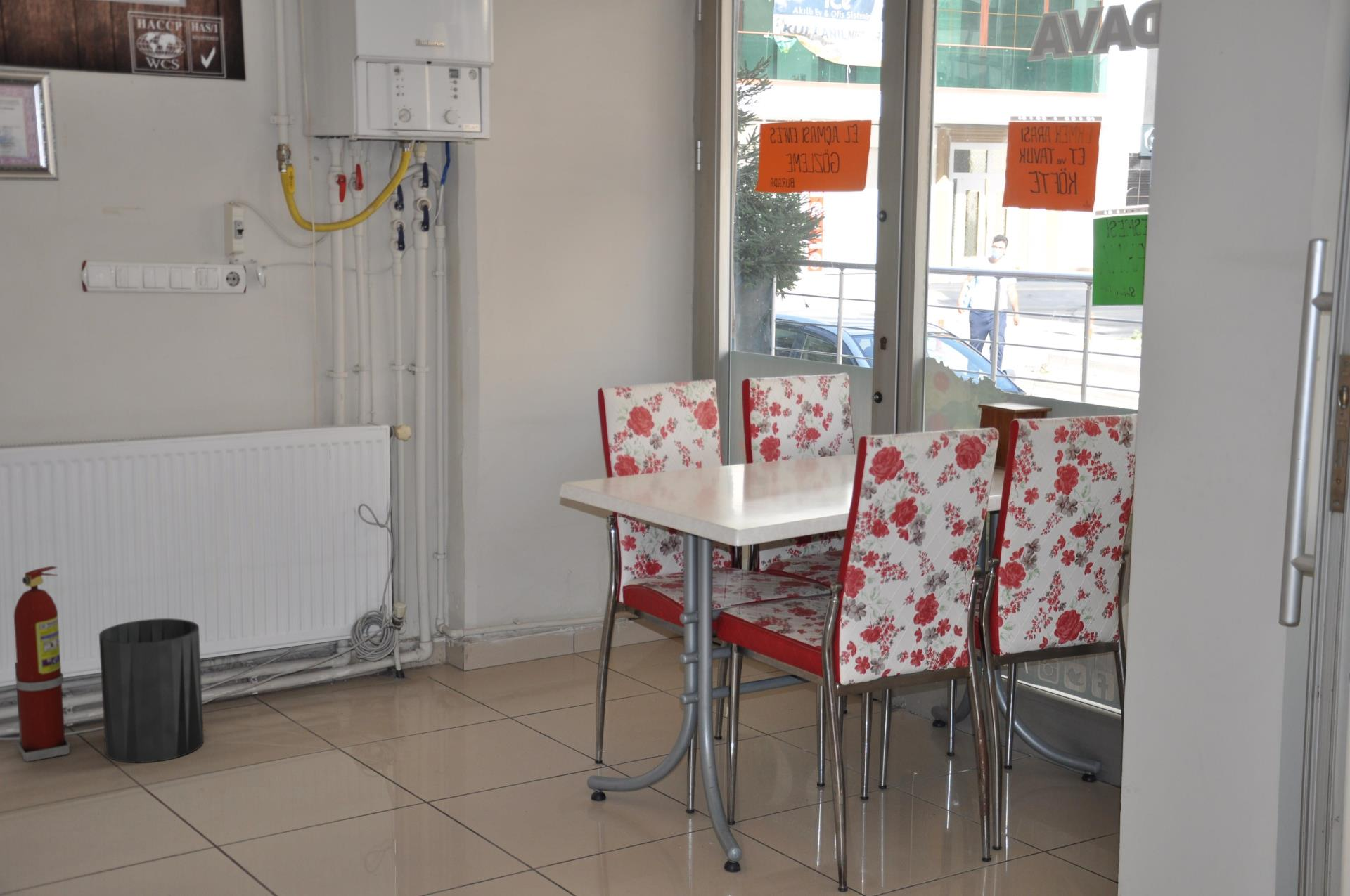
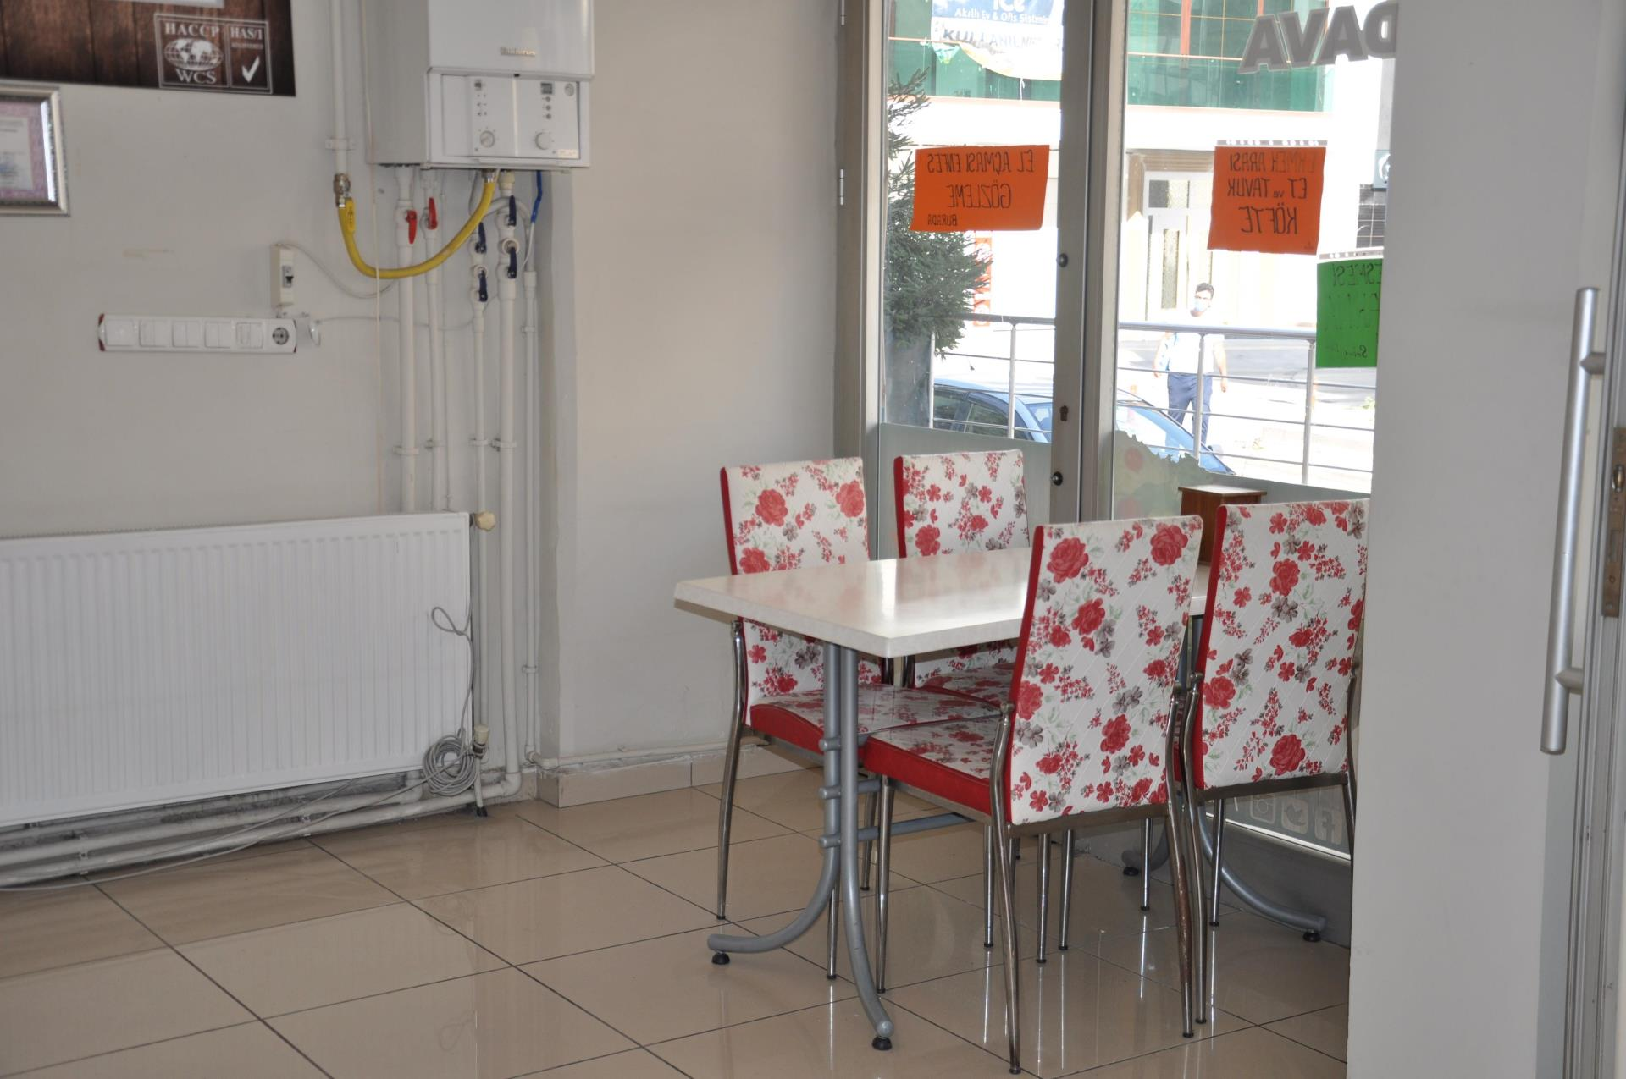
- fire extinguisher (40, 662)
- trash can (152, 688)
